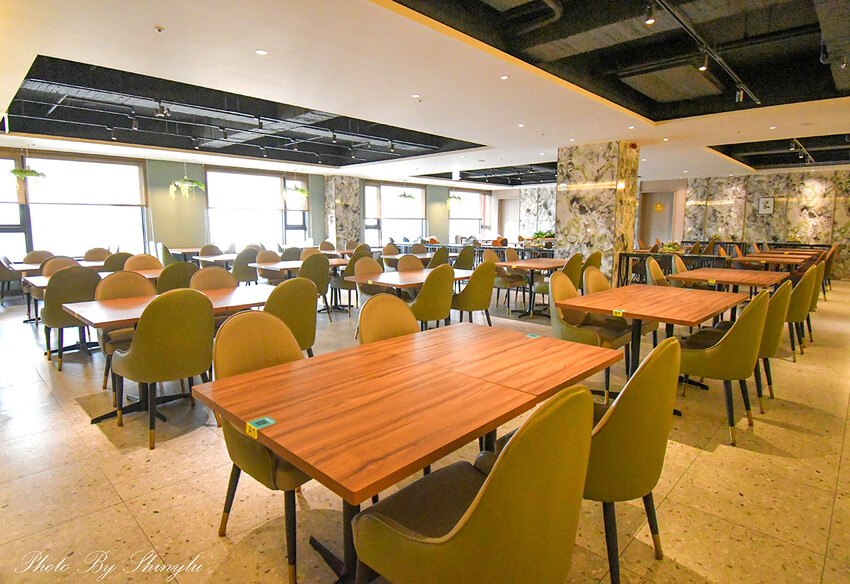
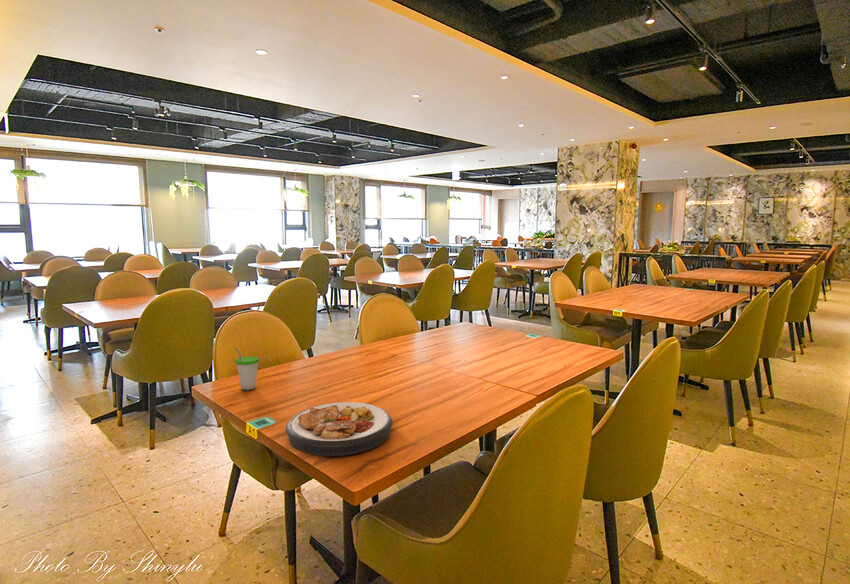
+ plate (340, 422)
+ cup (247, 367)
